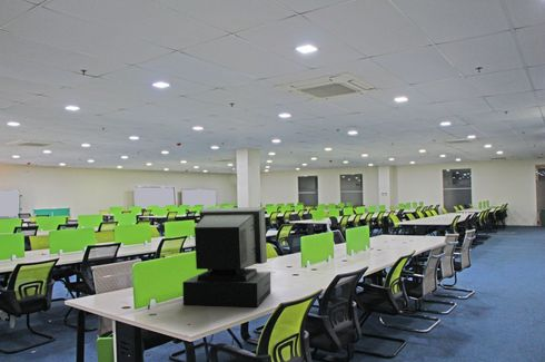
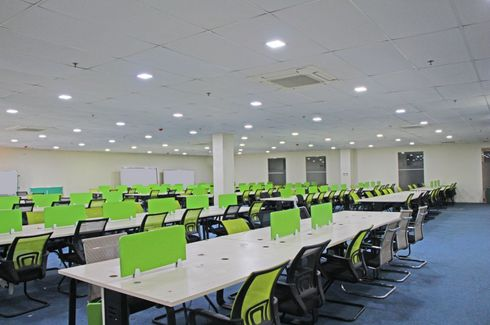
- monitor (227, 253)
